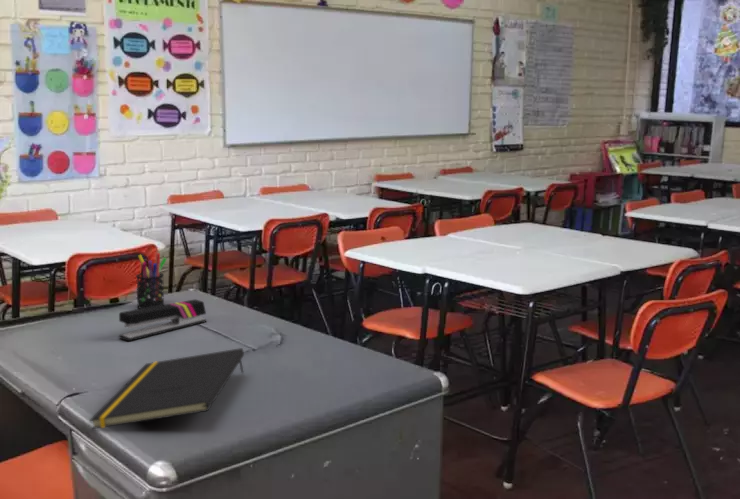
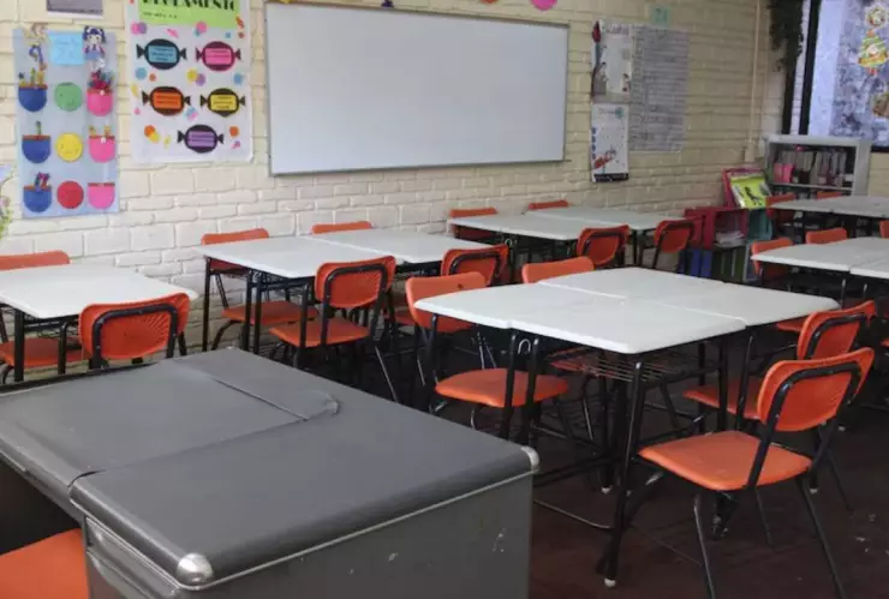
- pen holder (153, 278)
- stapler (164, 317)
- notepad (174, 385)
